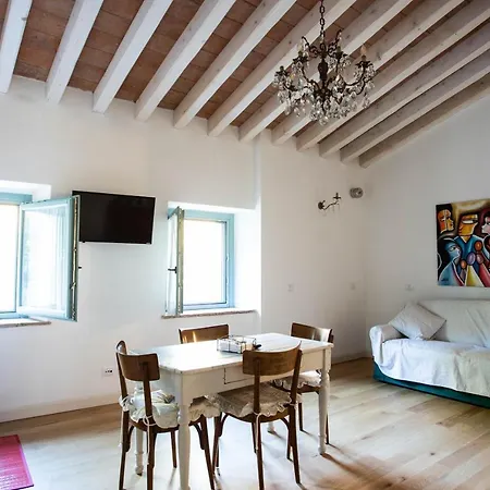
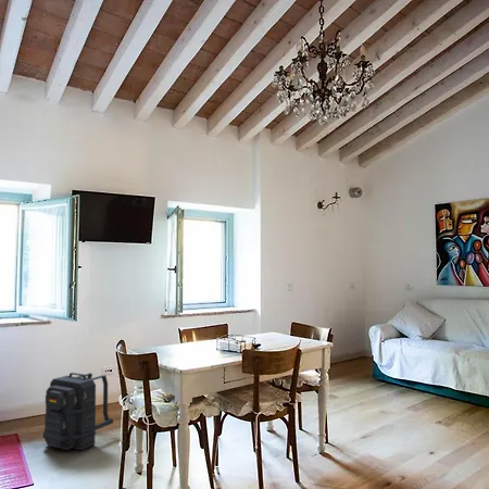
+ backpack (76, 408)
